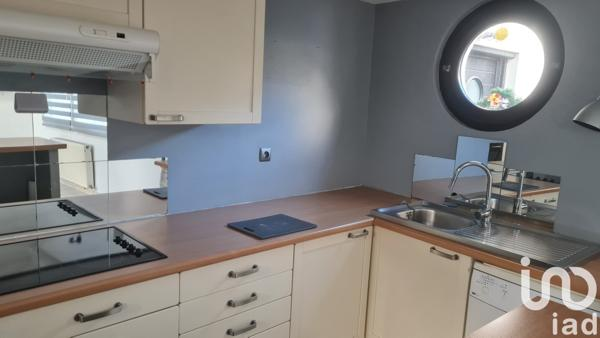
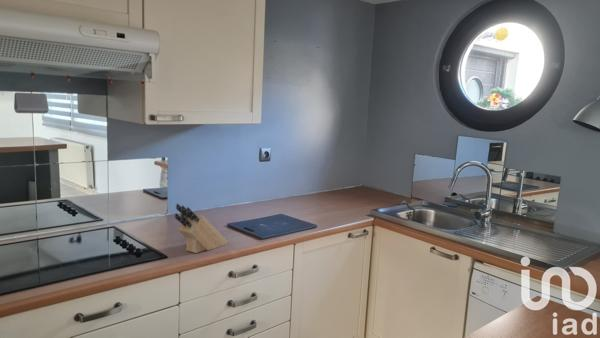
+ knife block (201, 225)
